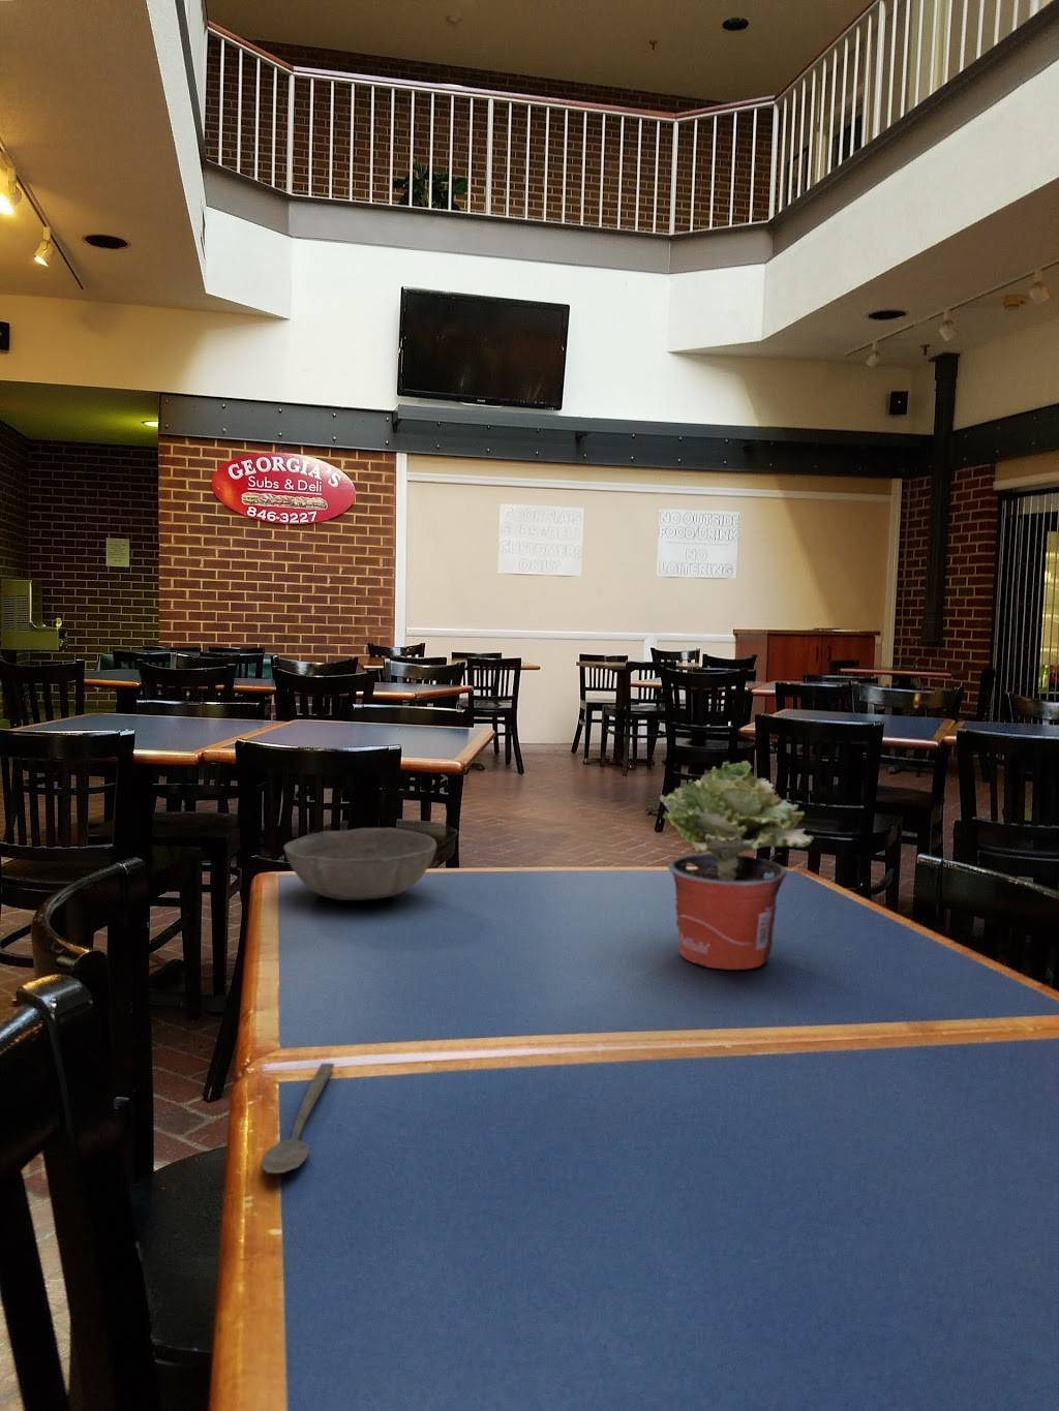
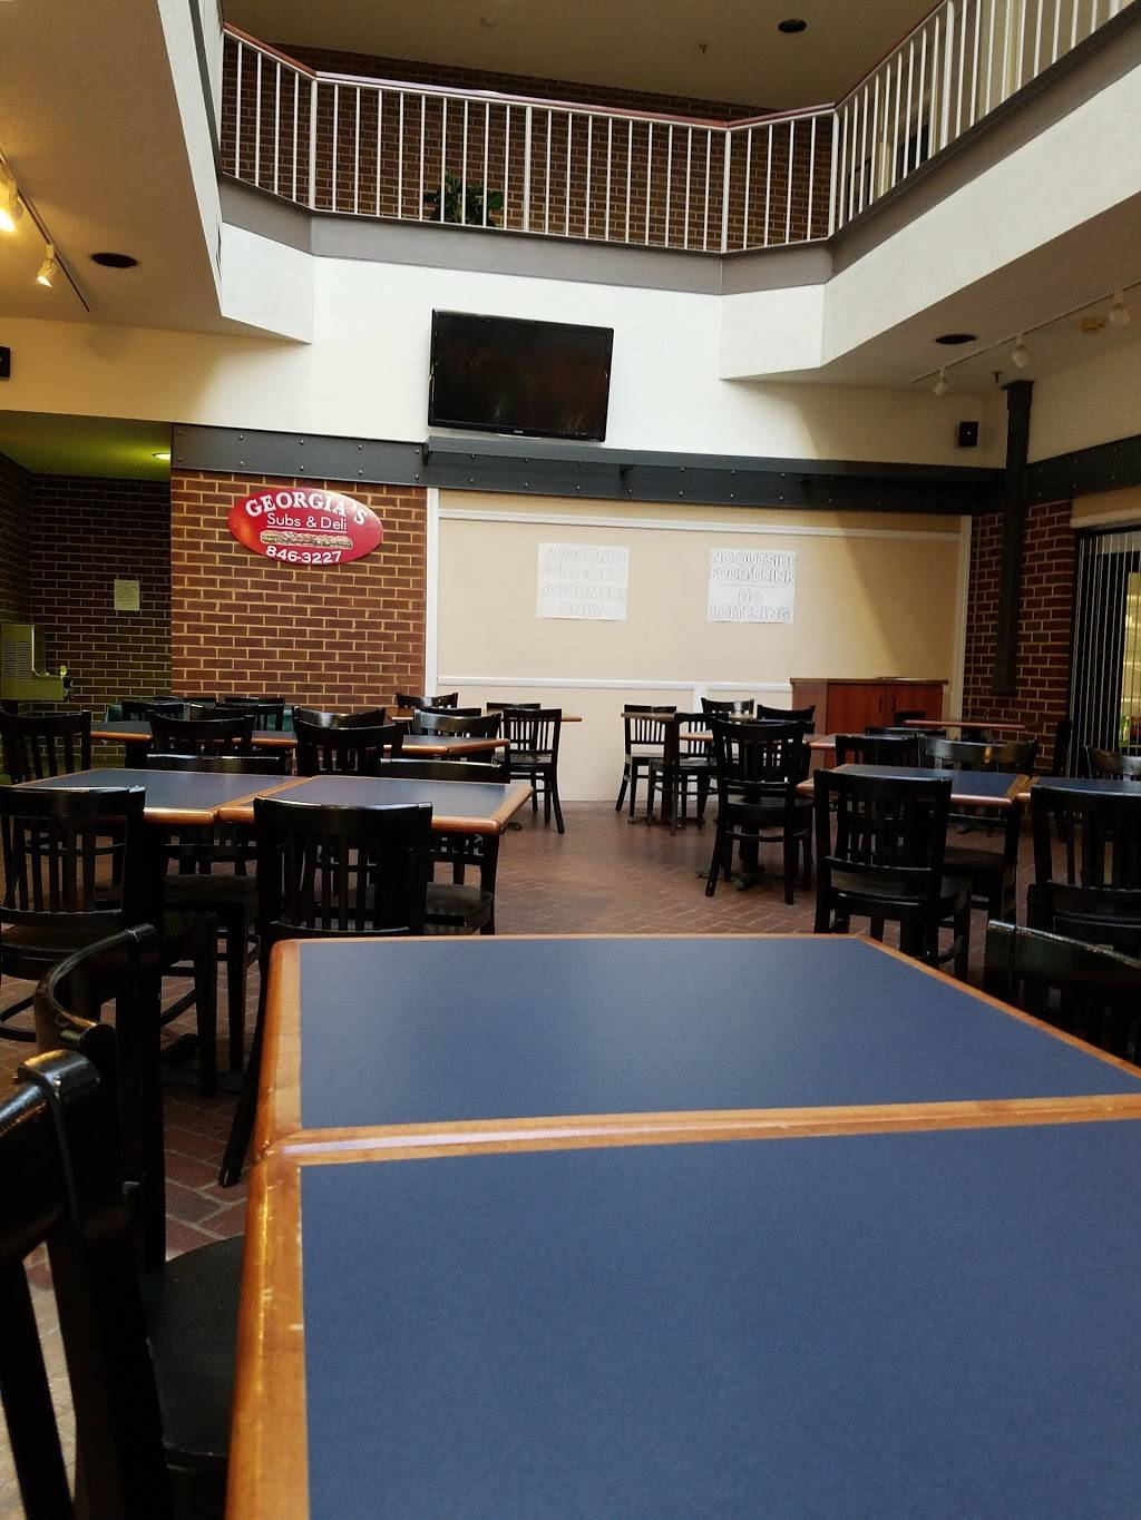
- bowl (360, 867)
- spoon (304, 1112)
- potted plant (732, 861)
